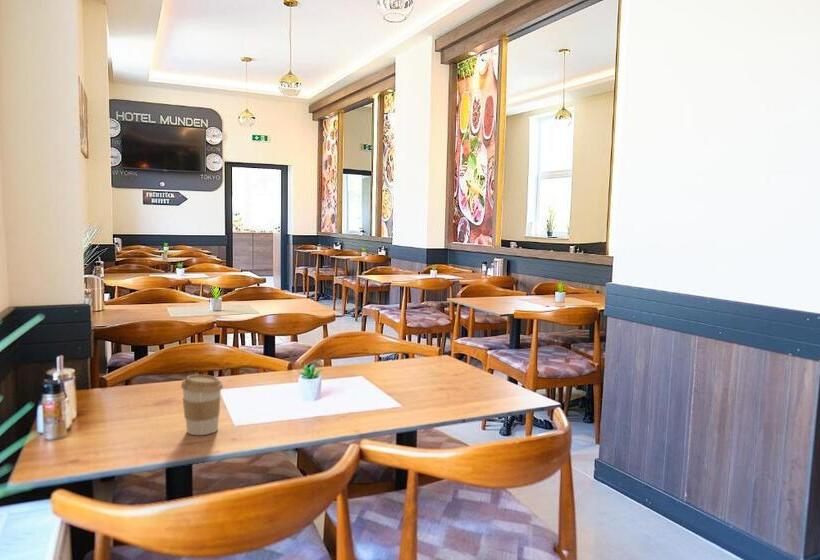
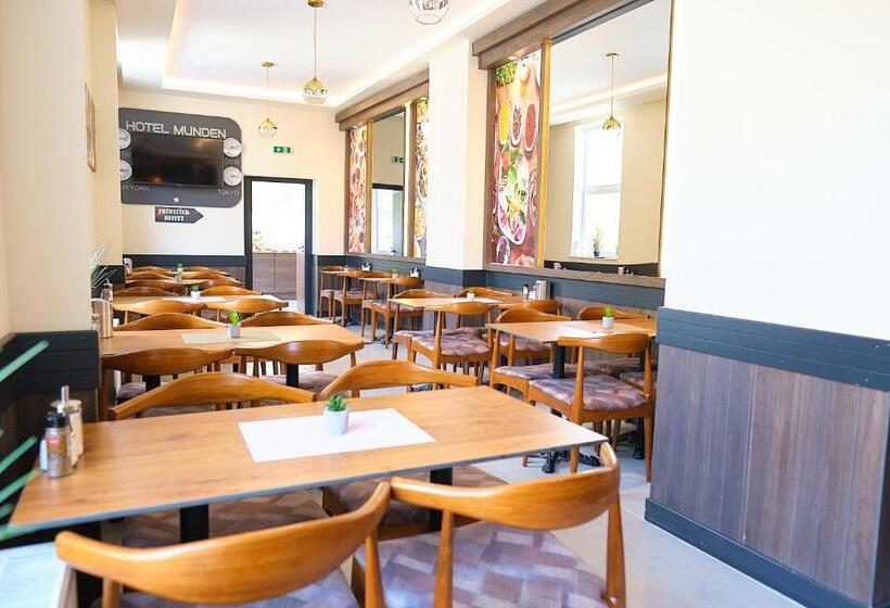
- coffee cup (202, 403)
